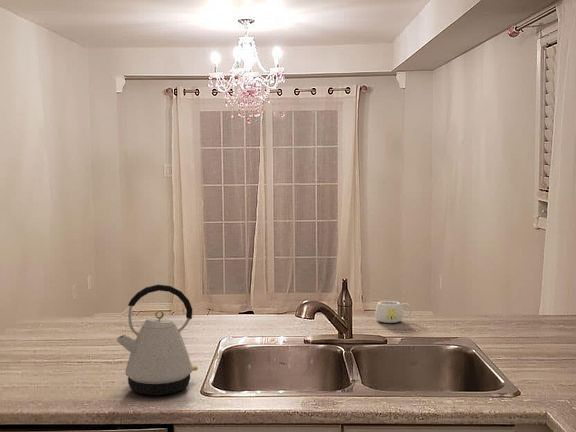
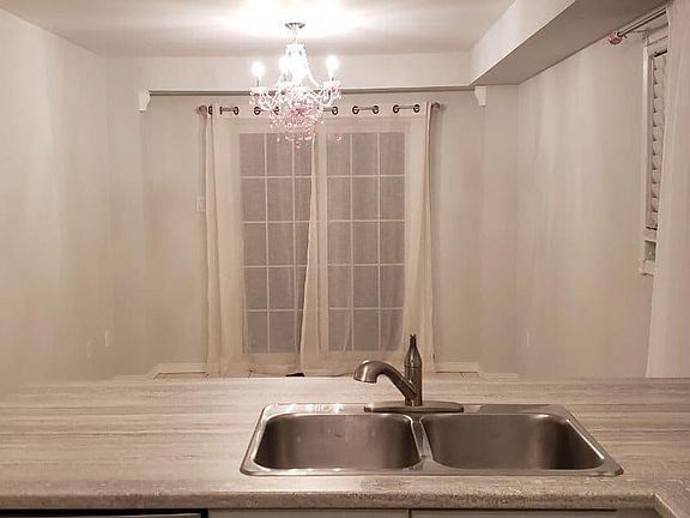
- mug (393, 311)
- kettle (156, 336)
